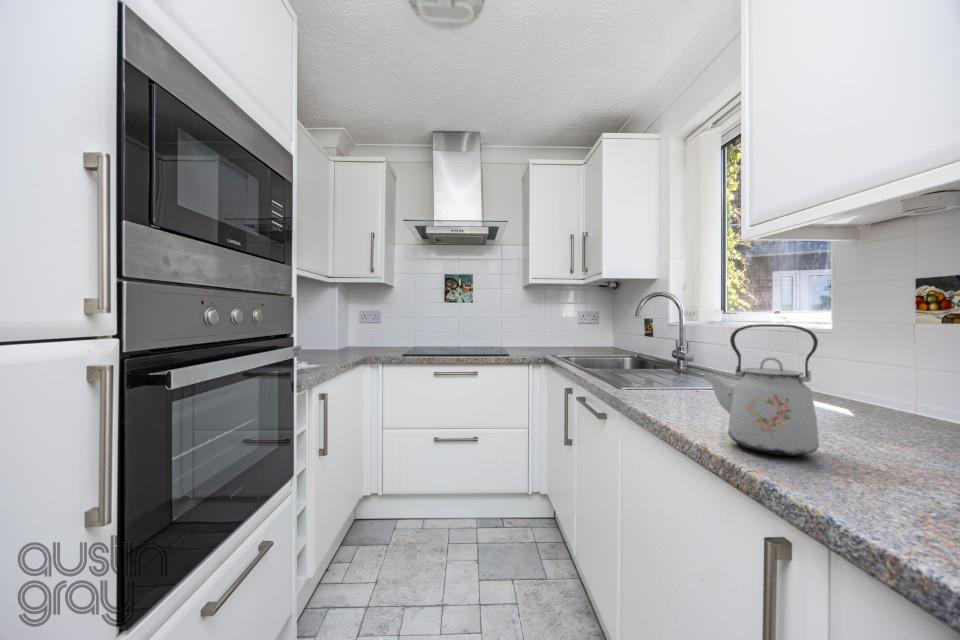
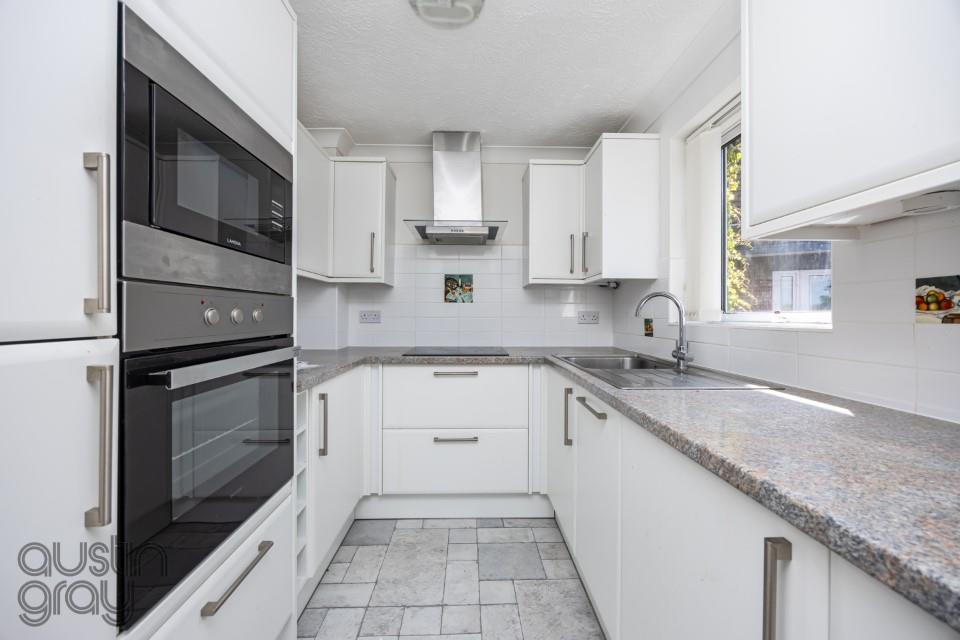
- kettle (754, 384)
